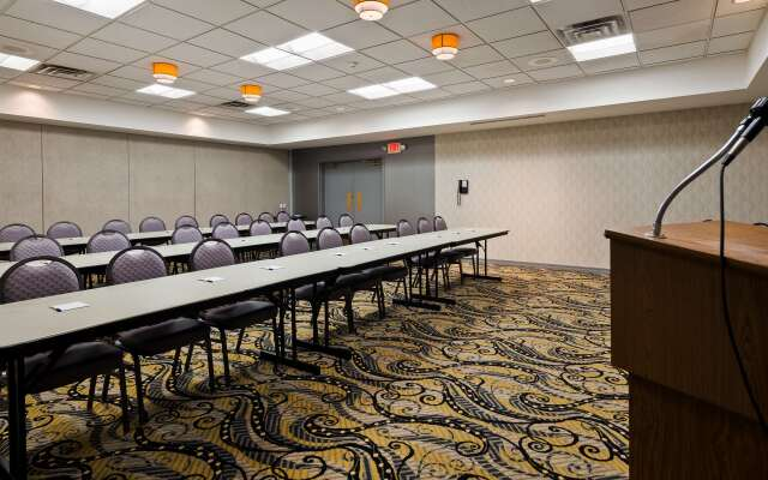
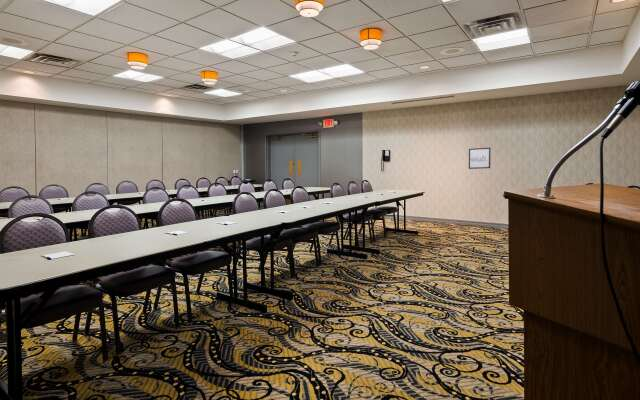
+ wall art (479, 158)
